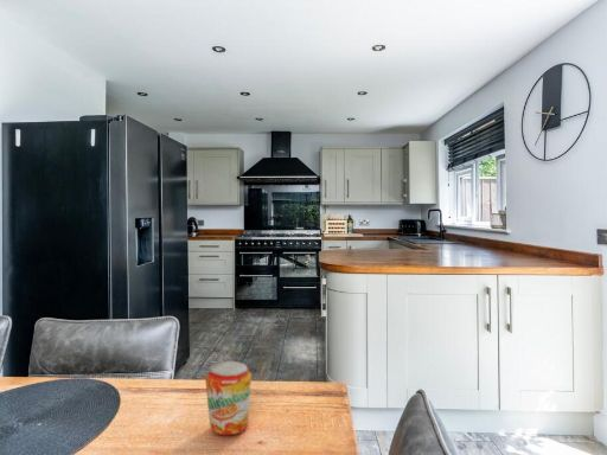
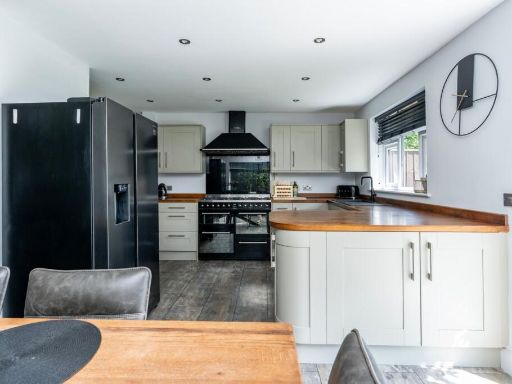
- beverage can (229, 397)
